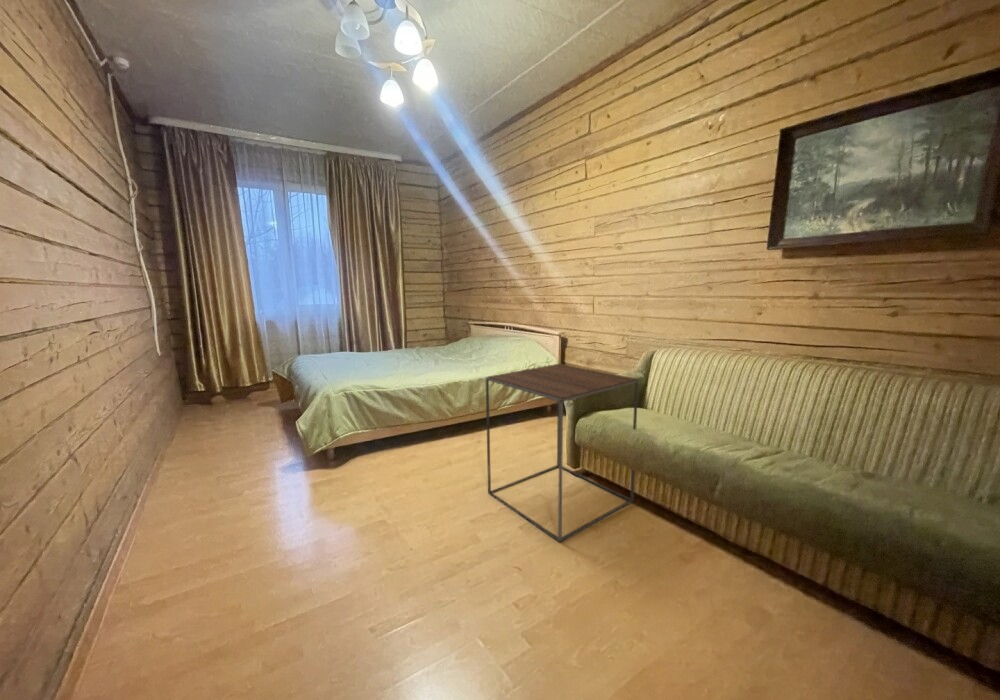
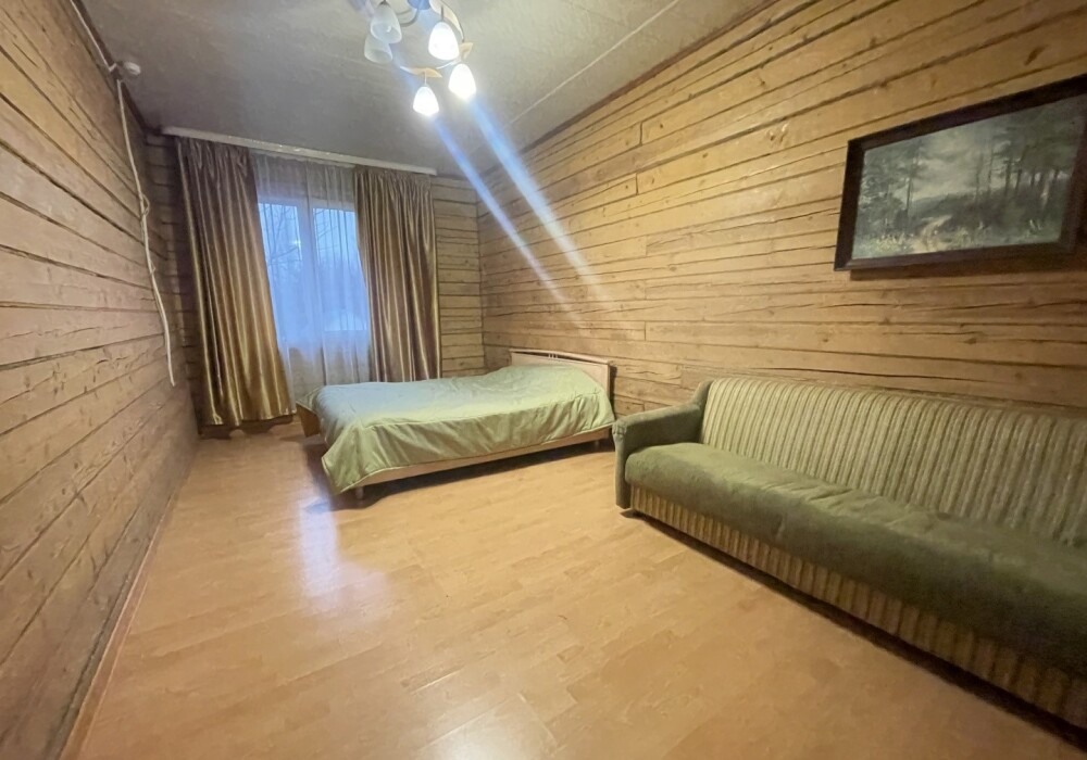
- side table (559, 439)
